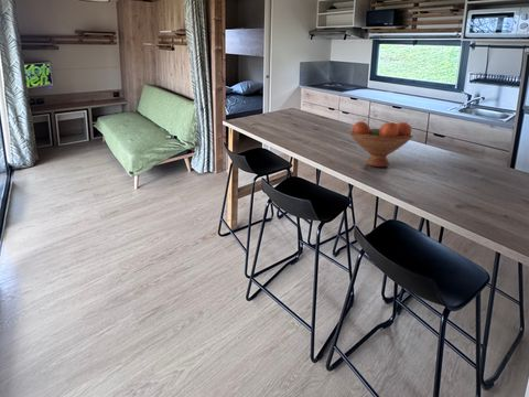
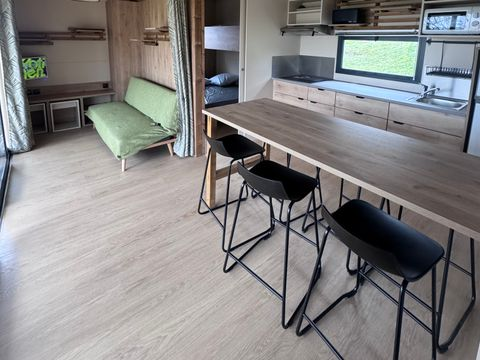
- fruit bowl (379, 142)
